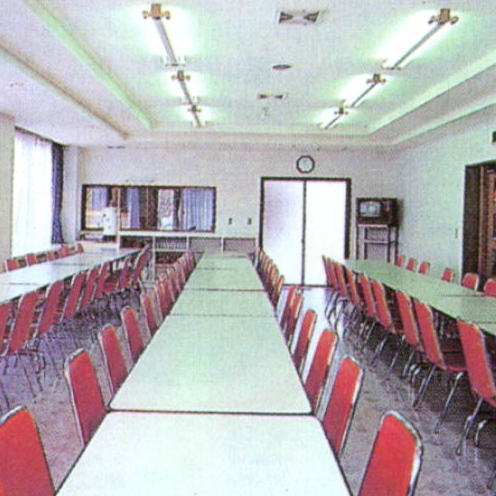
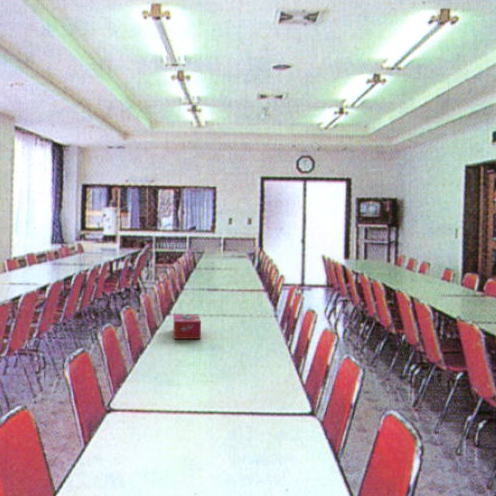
+ tissue box (186, 325)
